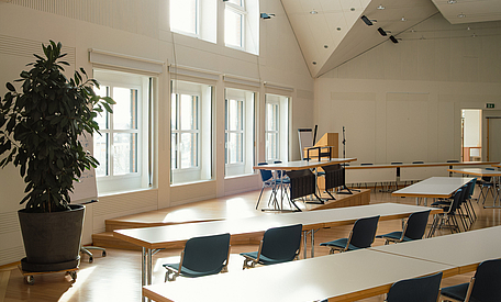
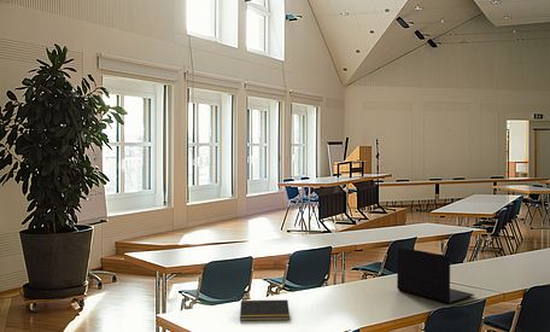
+ laptop (434, 270)
+ notepad (264, 309)
